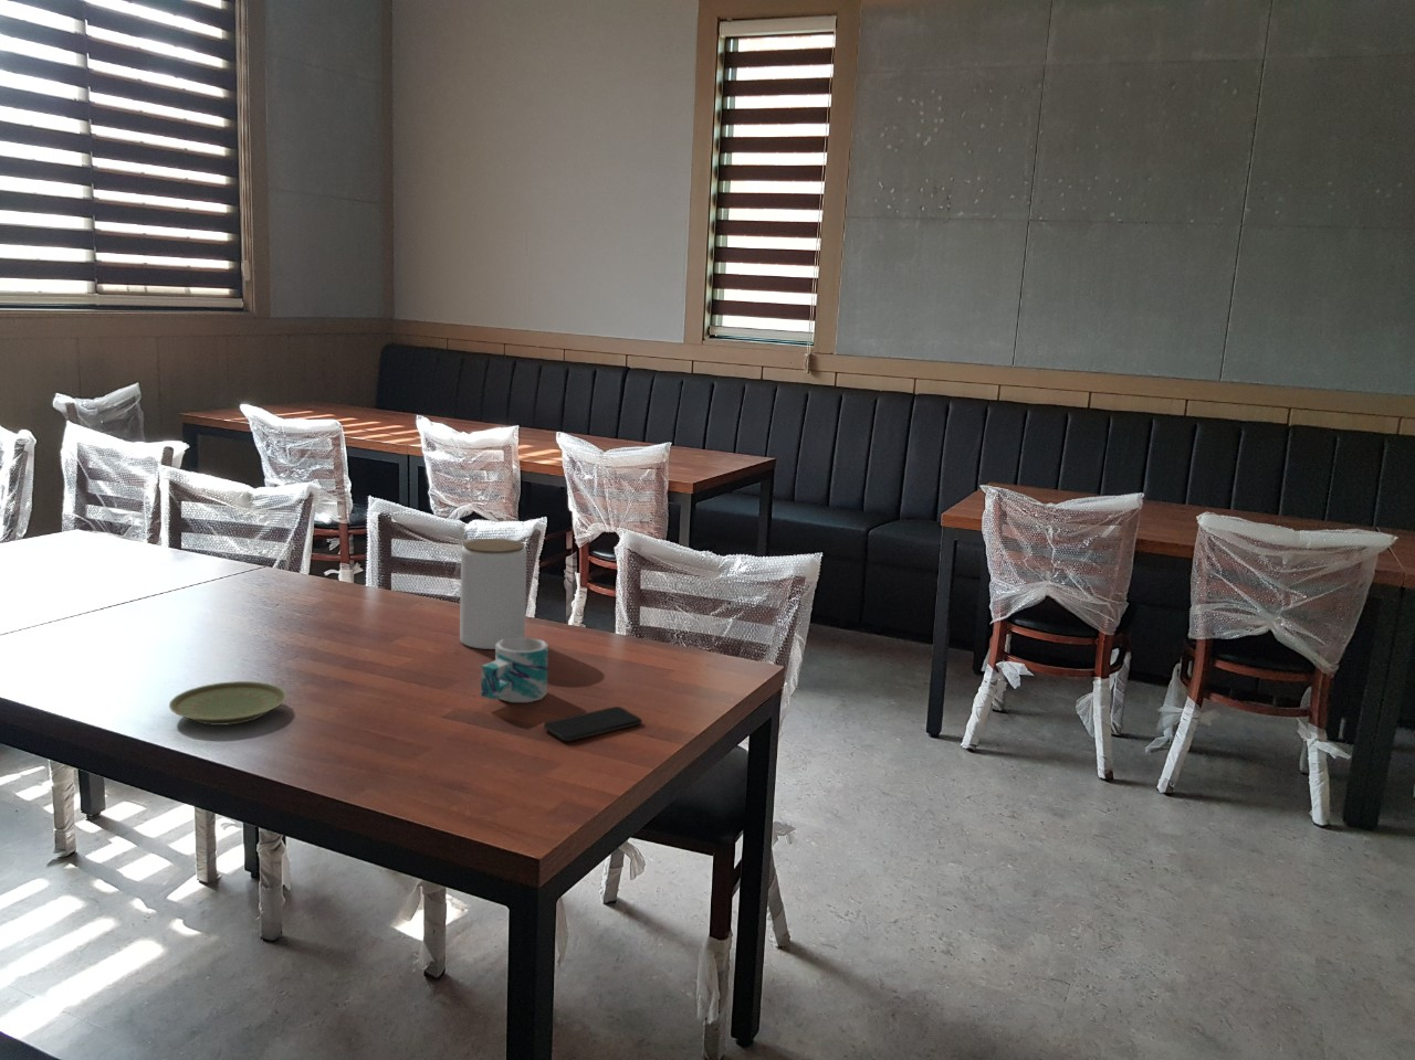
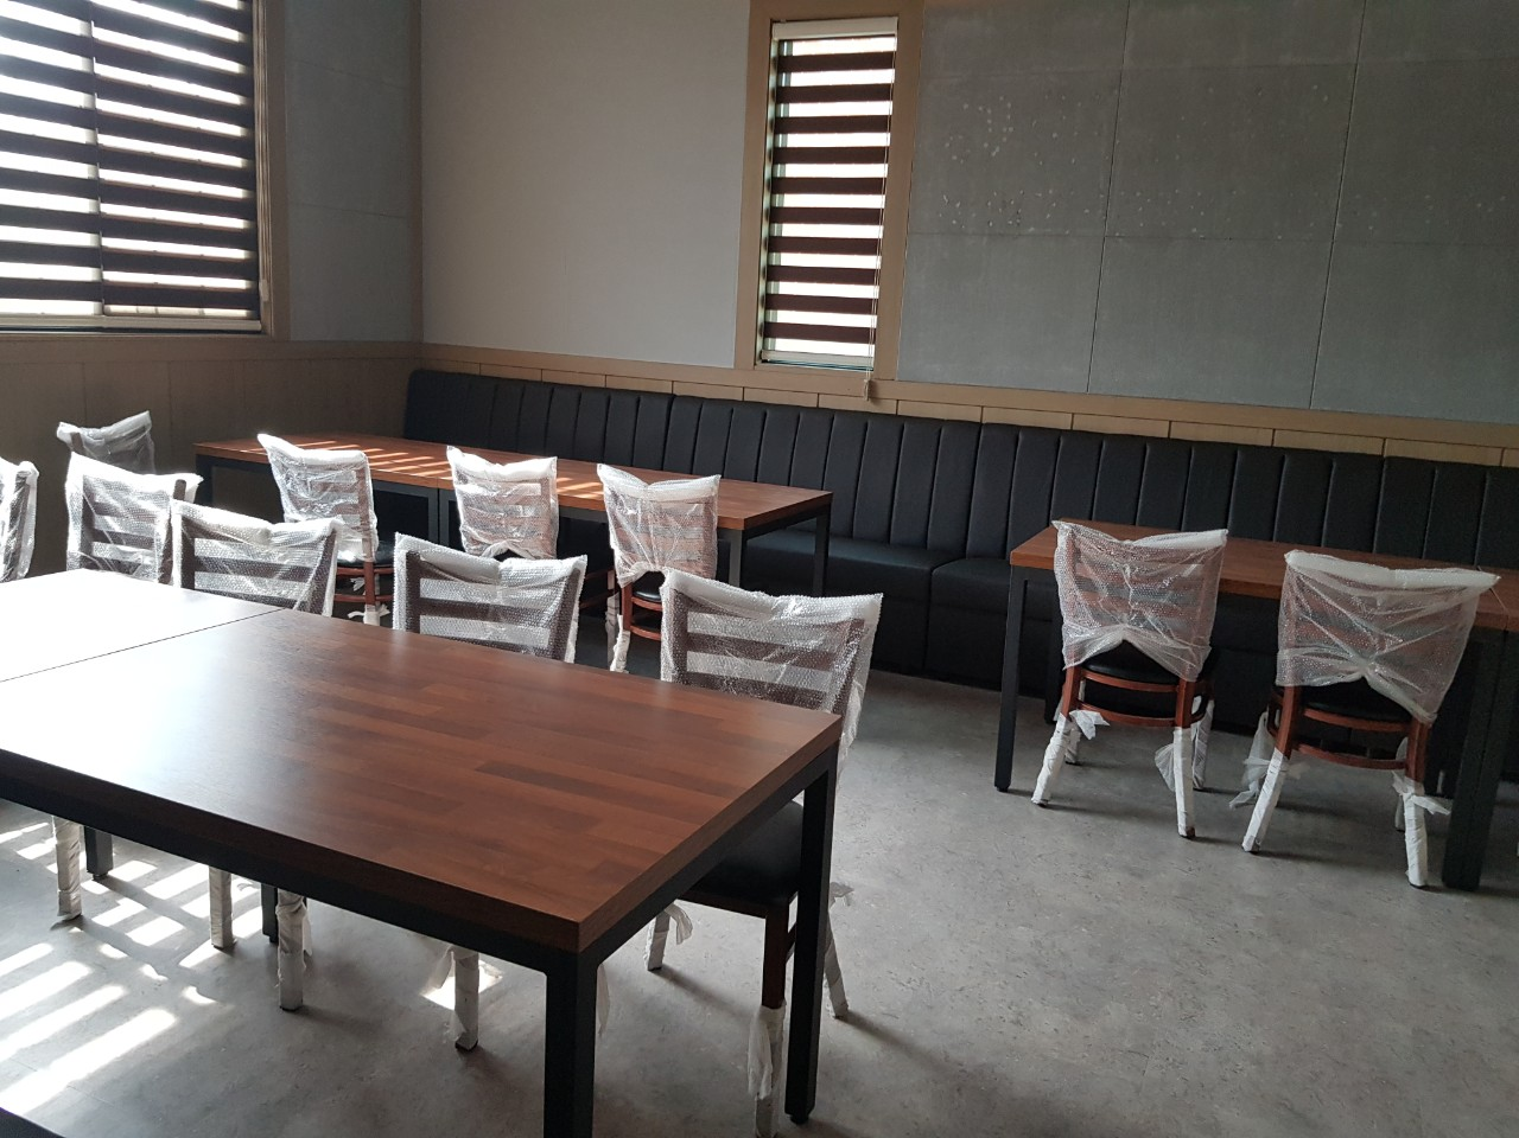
- smartphone (593, 724)
- jar (494, 592)
- mug (513, 671)
- plate (228, 706)
